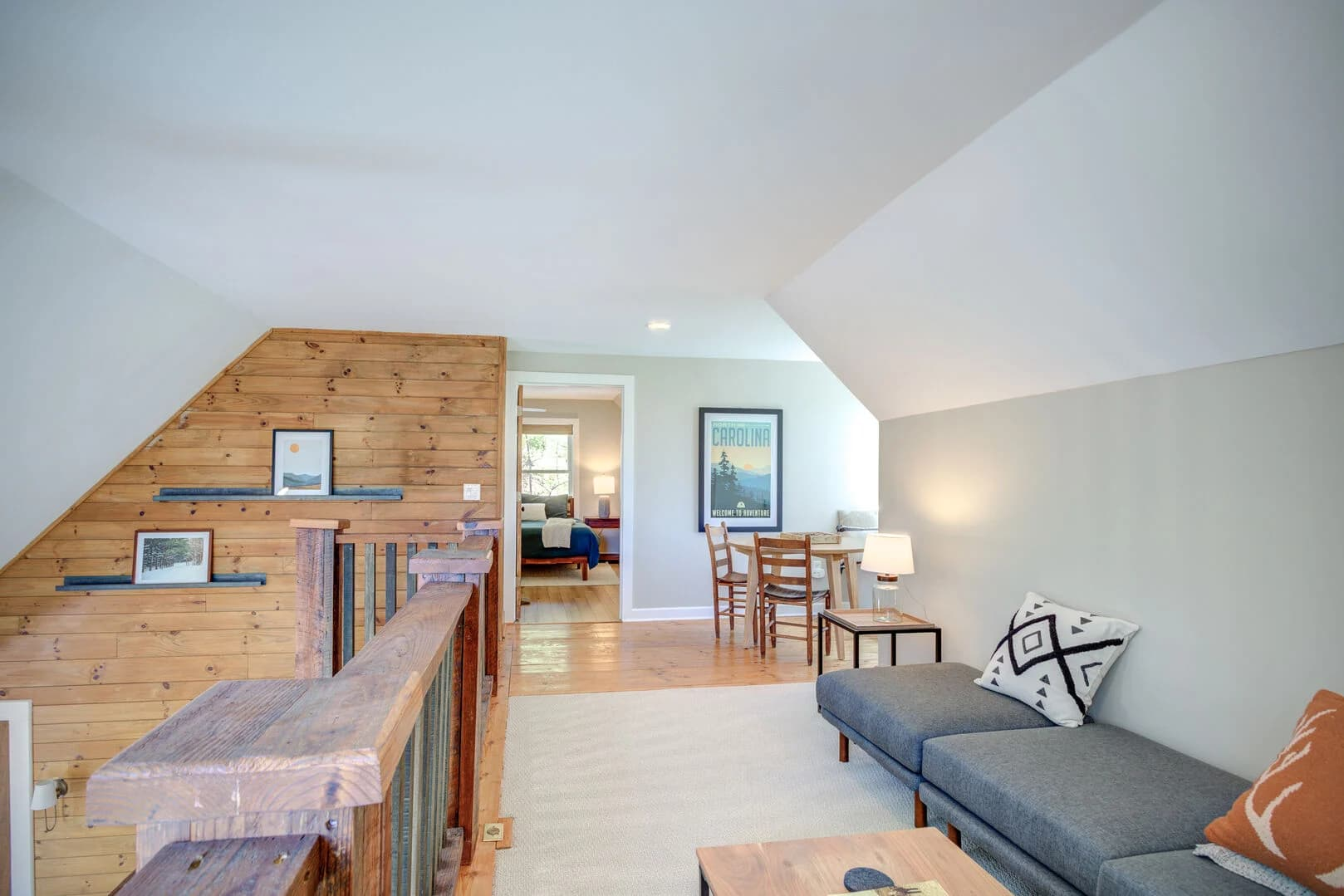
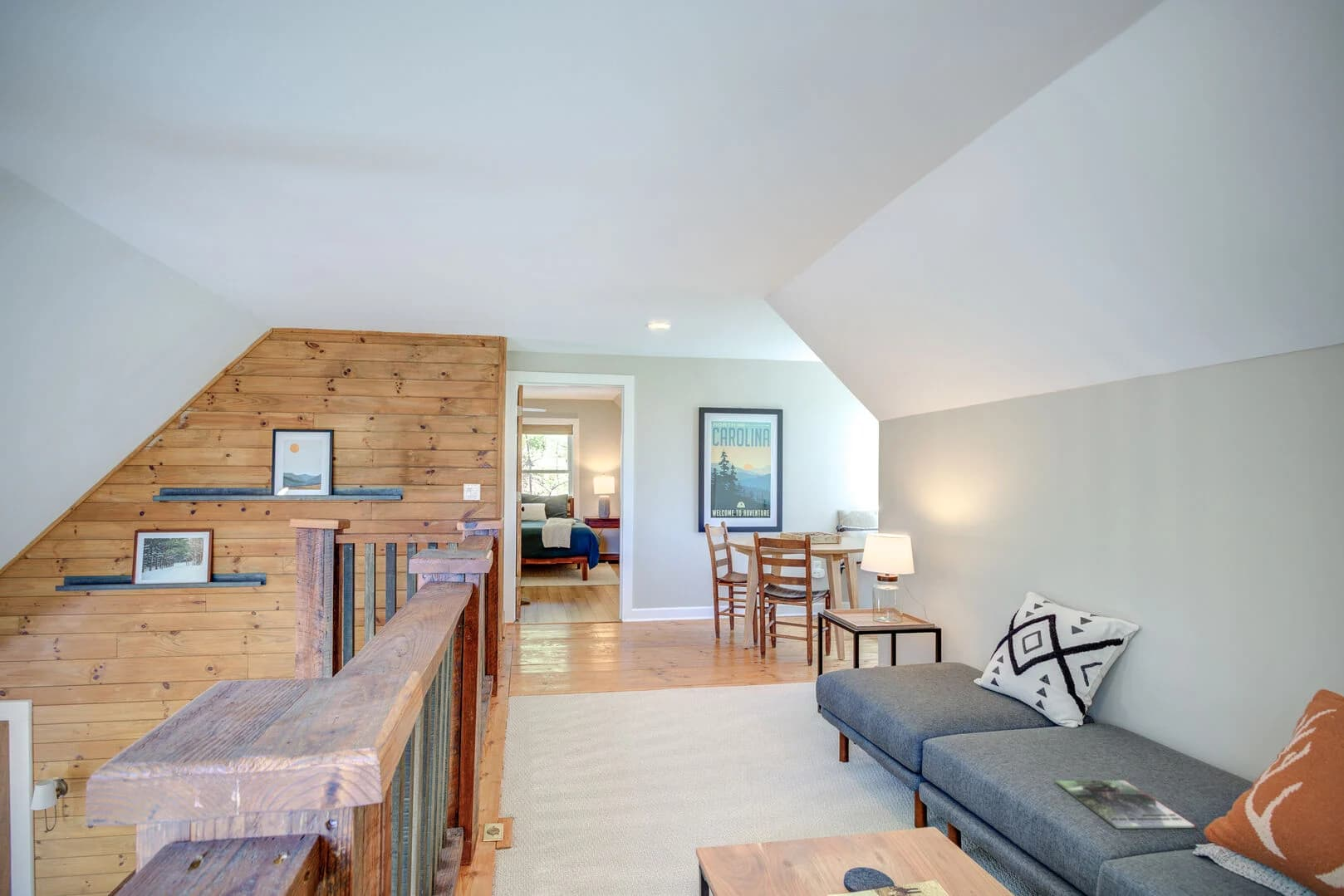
+ magazine (1121, 802)
